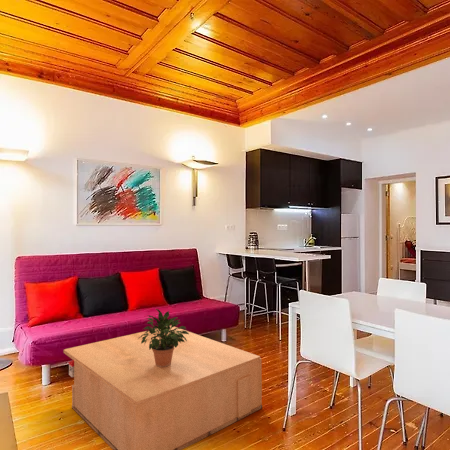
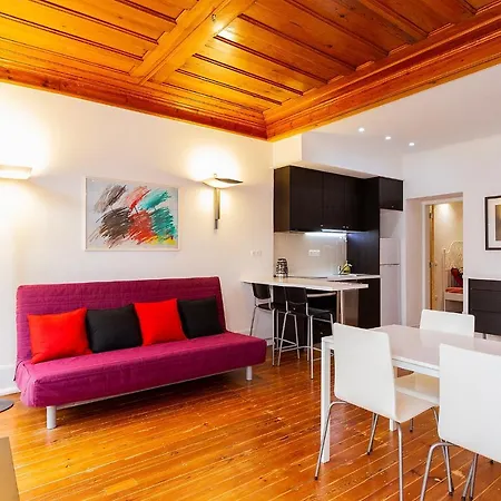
- coffee table (160, 377)
- potted plant (164, 338)
